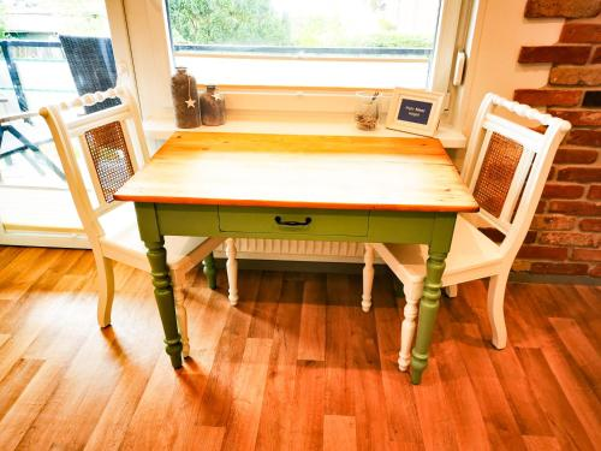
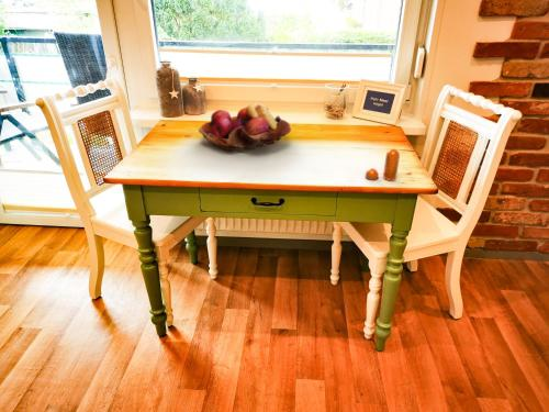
+ fruit basket (247, 125)
+ pepper shaker (384, 165)
